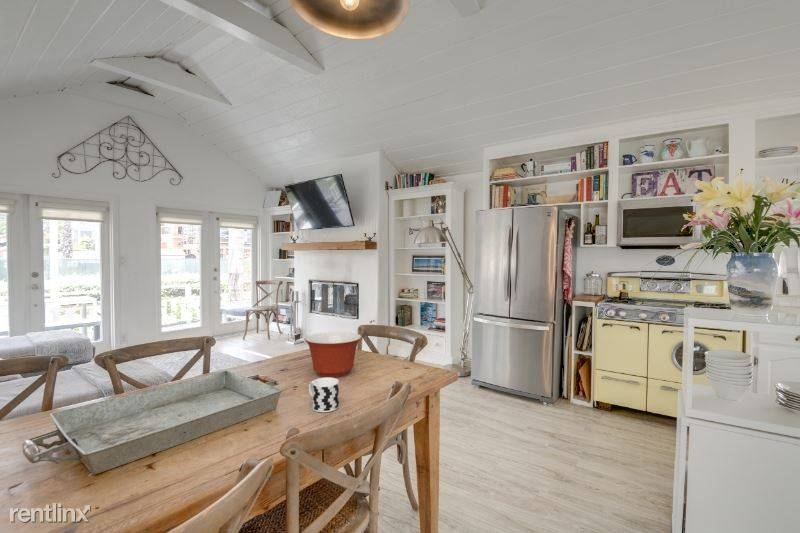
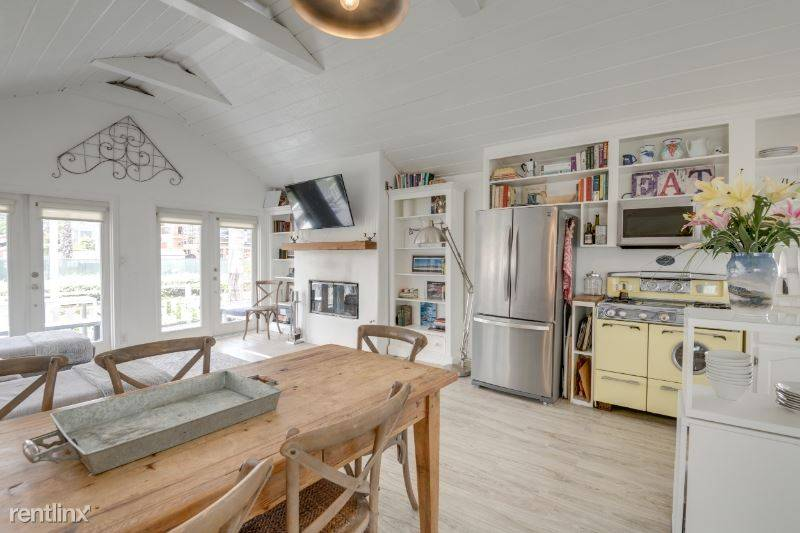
- cup (322, 393)
- mixing bowl (333, 354)
